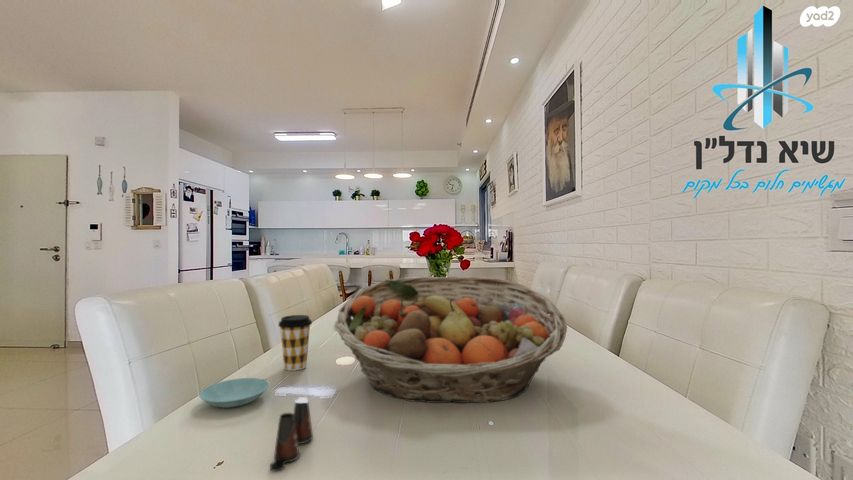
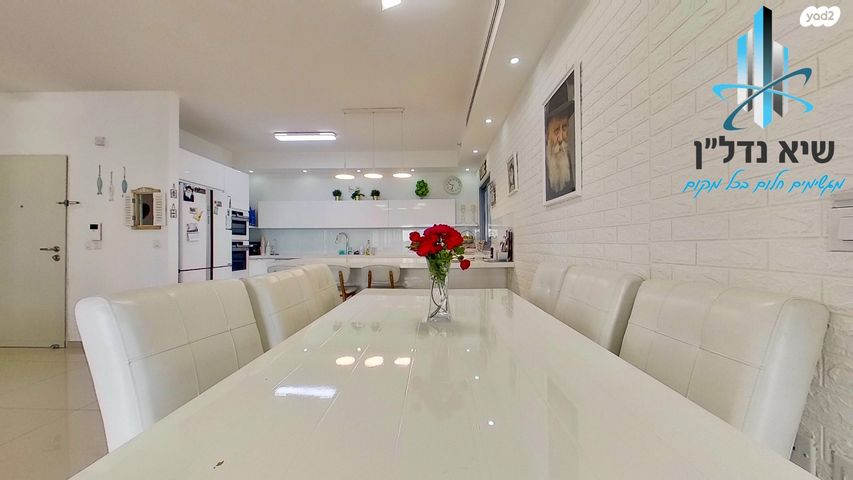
- coffee cup (295, 342)
- fruit basket (448, 329)
- saucer (235, 394)
- salt shaker (291, 430)
